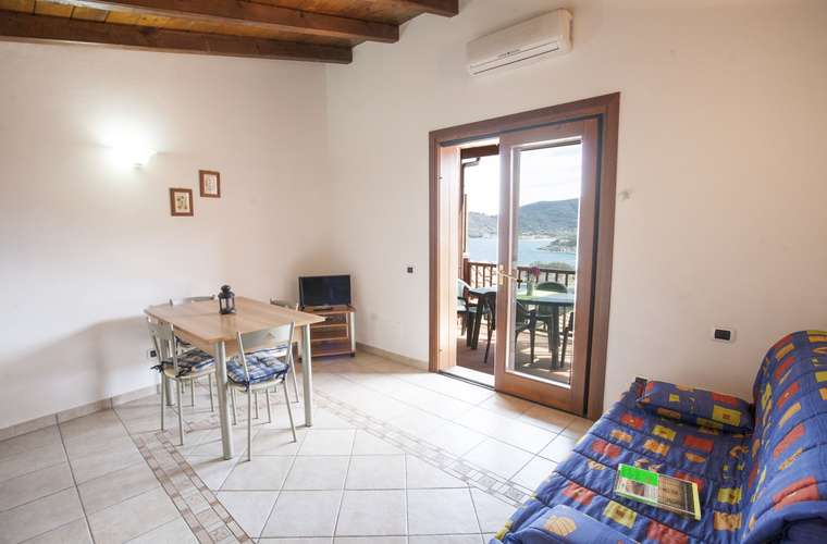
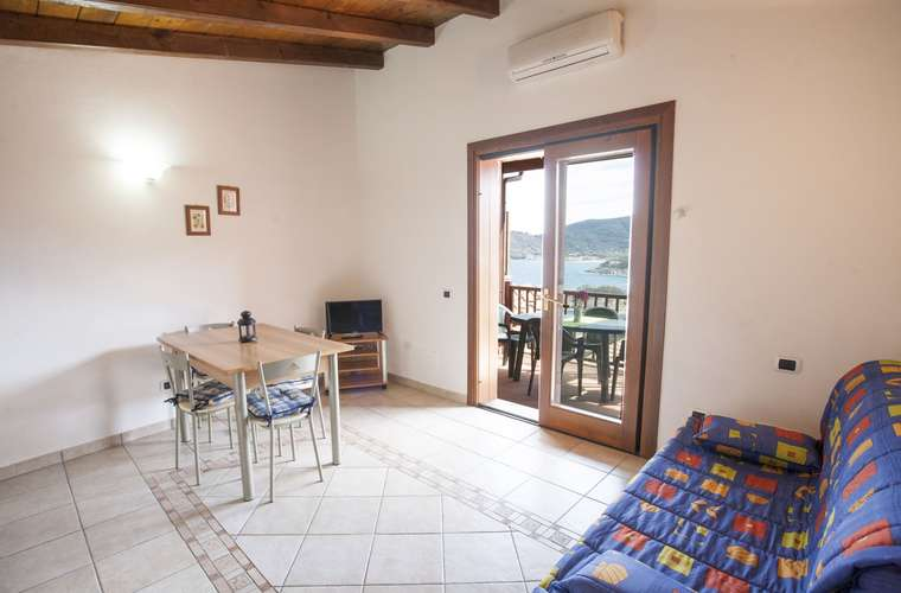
- magazine (655, 489)
